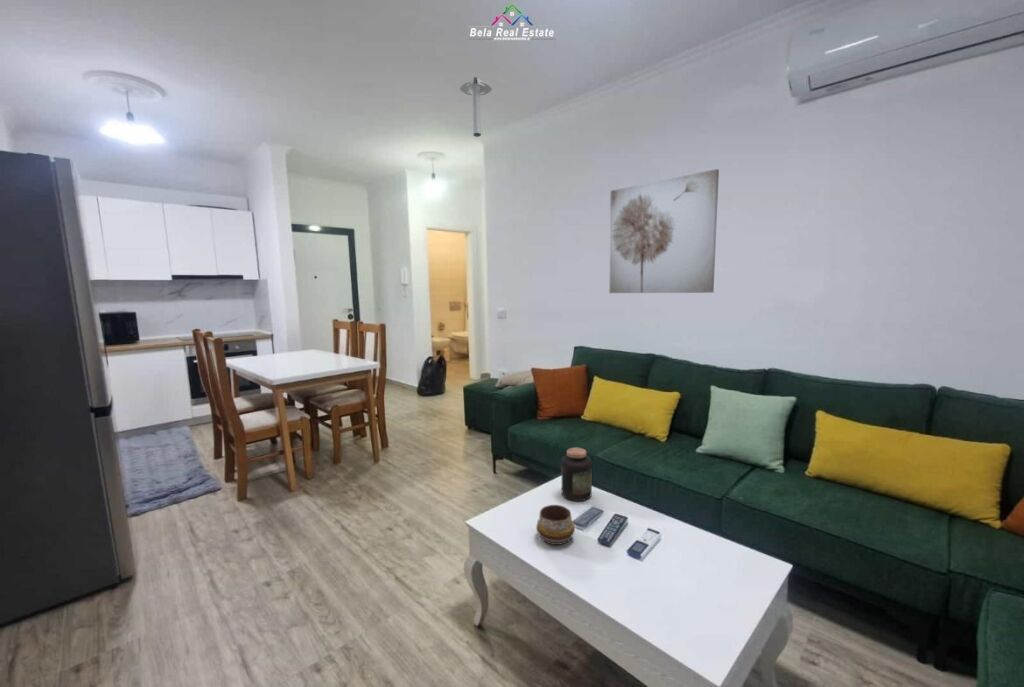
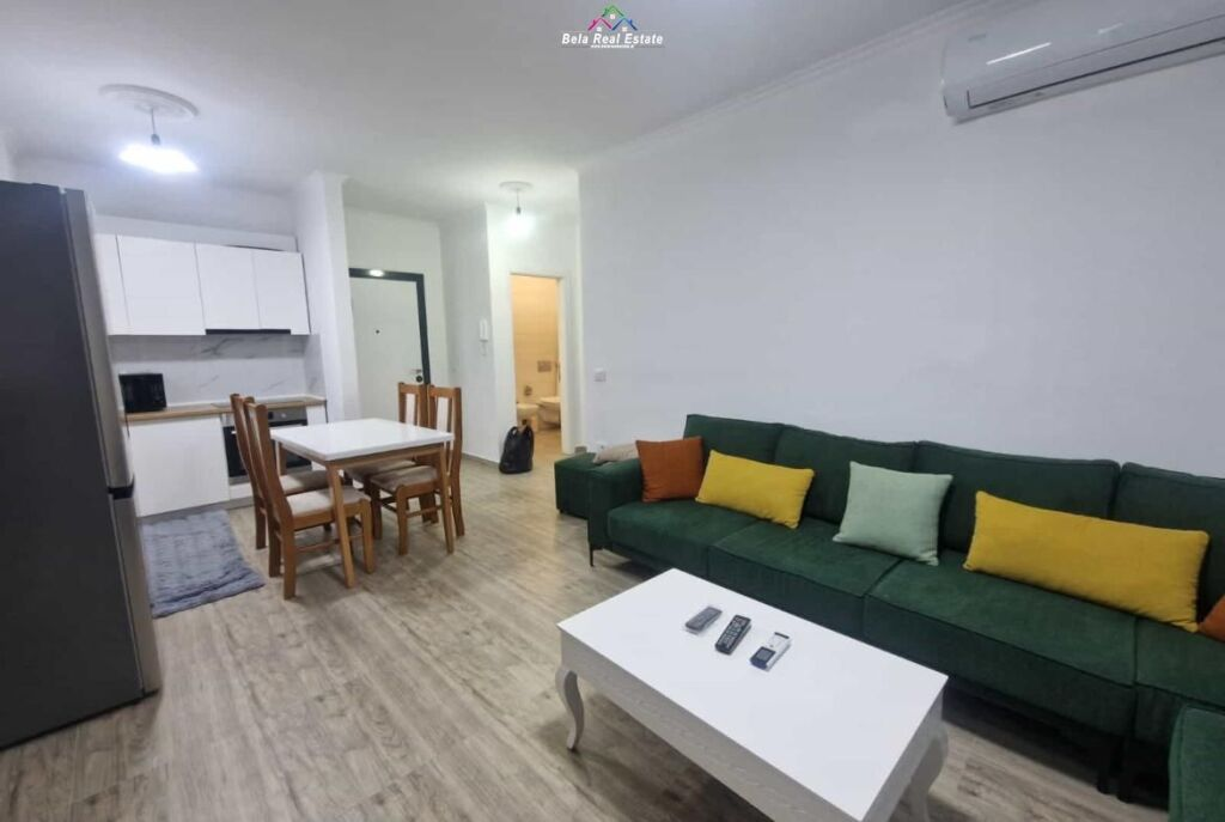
- ceiling light (476, 107)
- decorative bowl (555, 524)
- wall art (658, 238)
- jar (576, 472)
